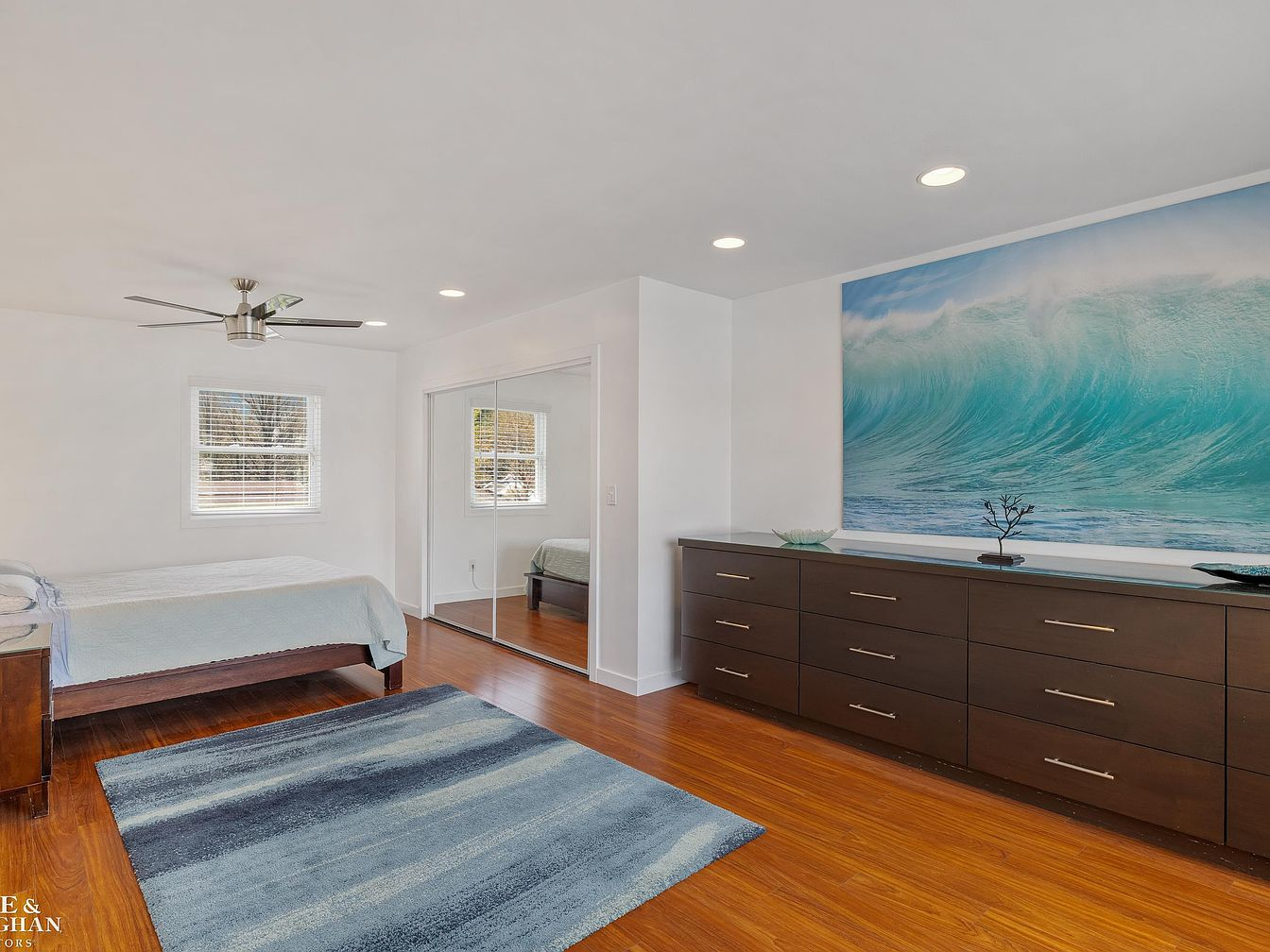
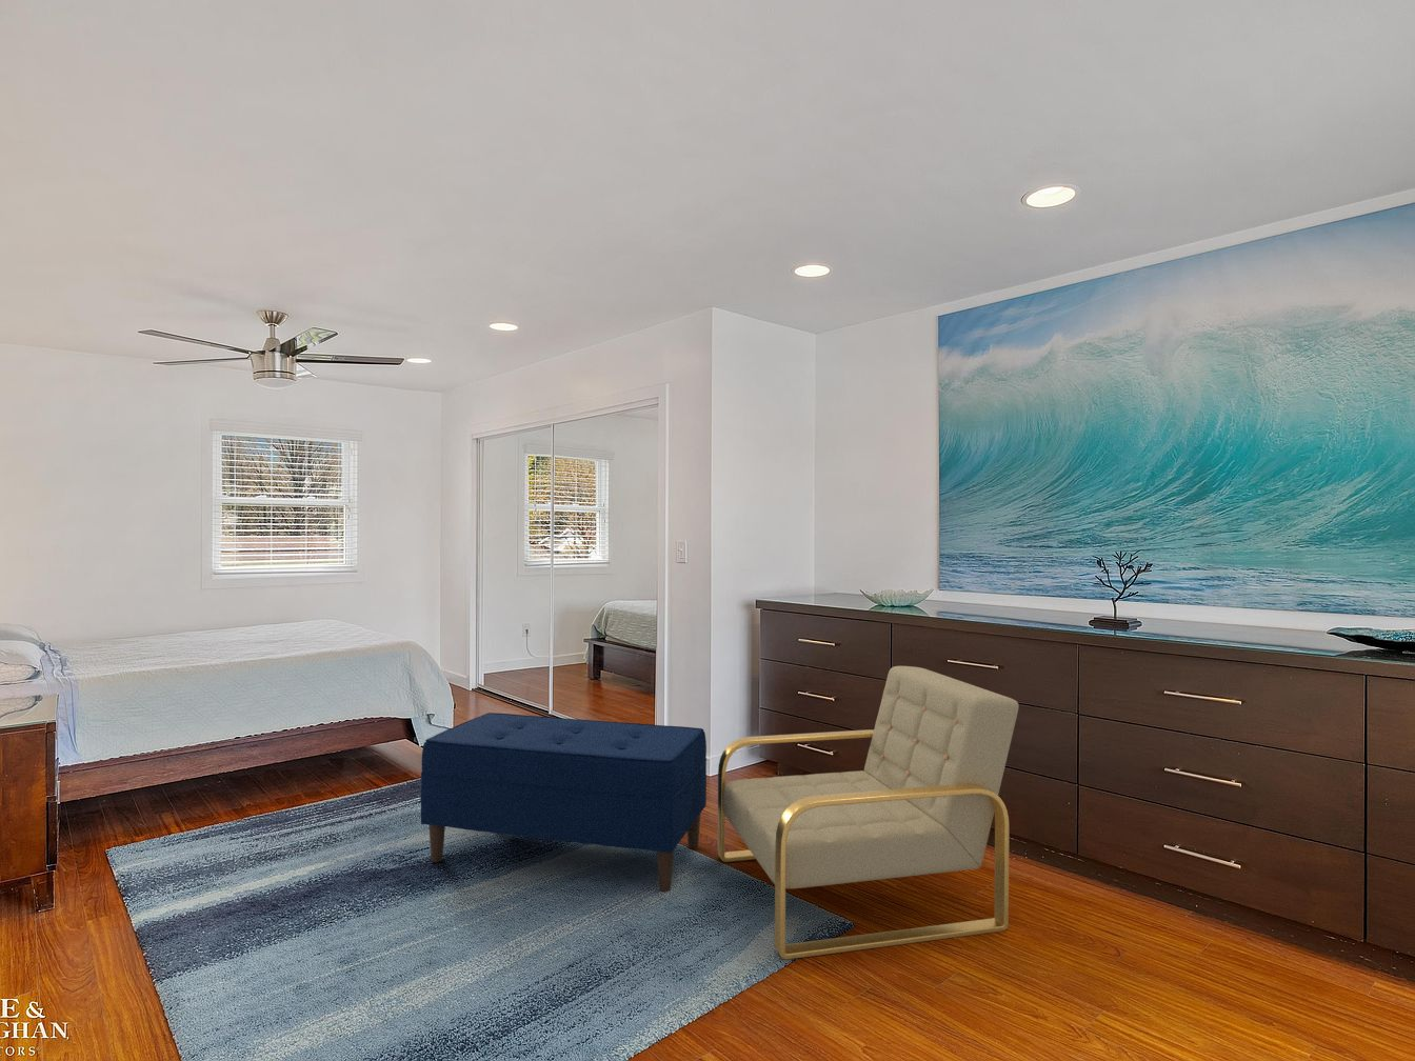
+ armchair (860, 786)
+ bench (567, 794)
